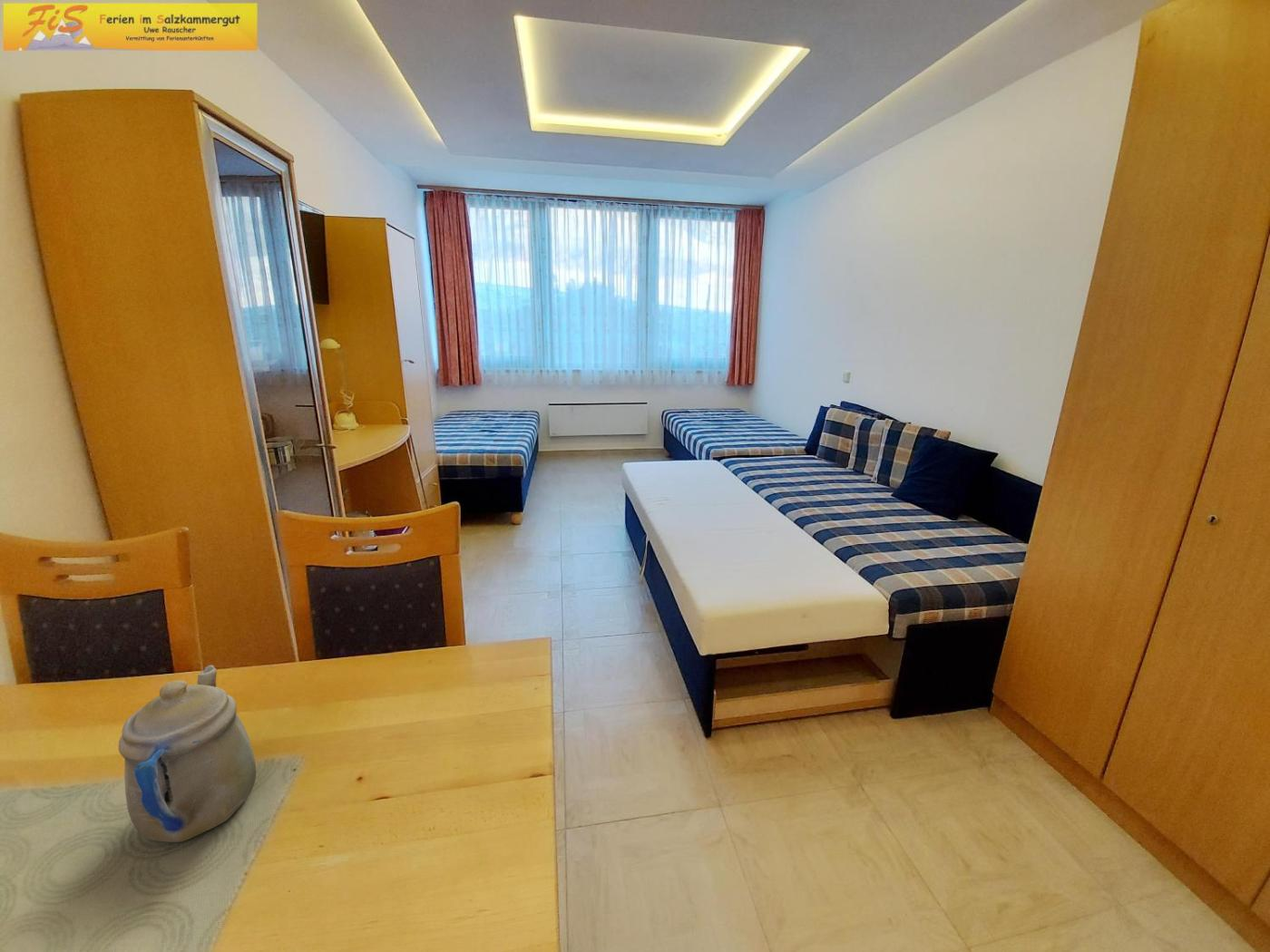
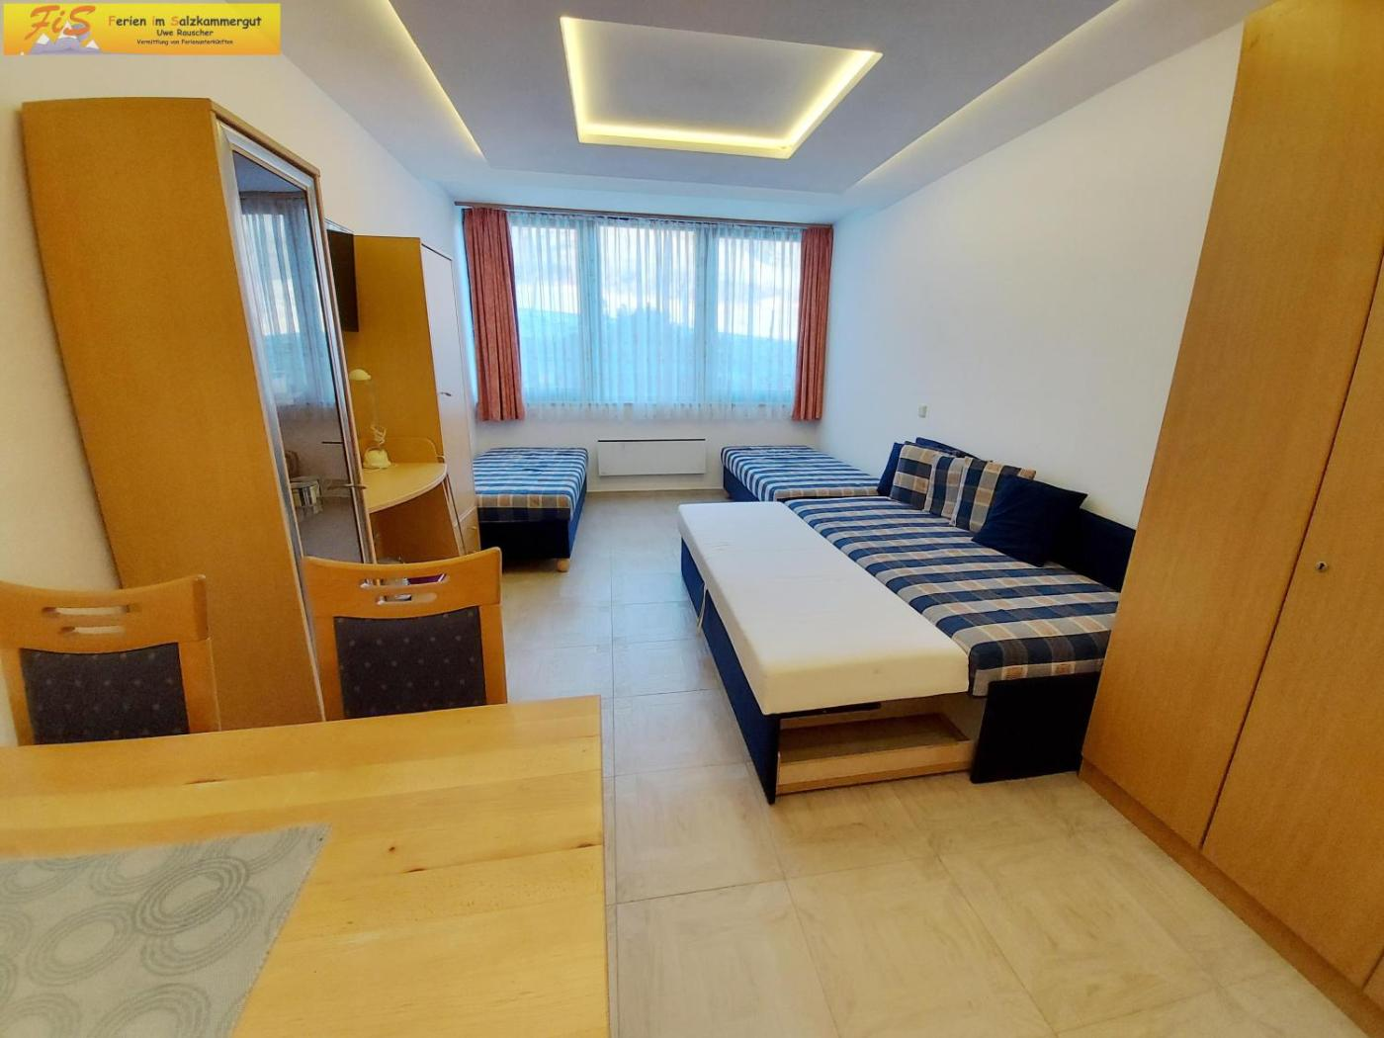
- teapot (187, 748)
